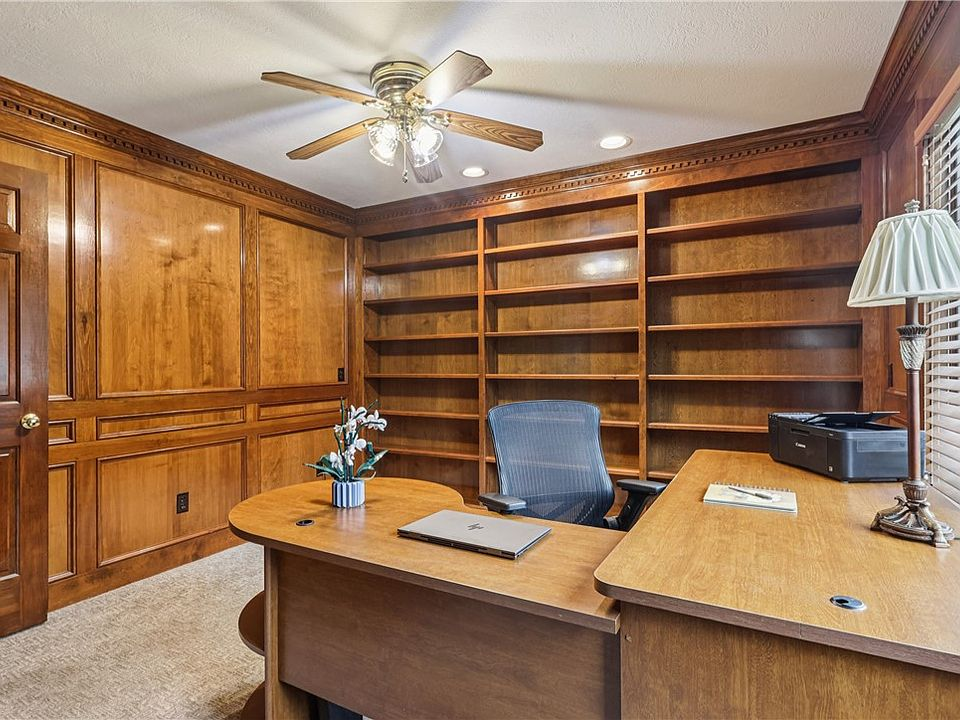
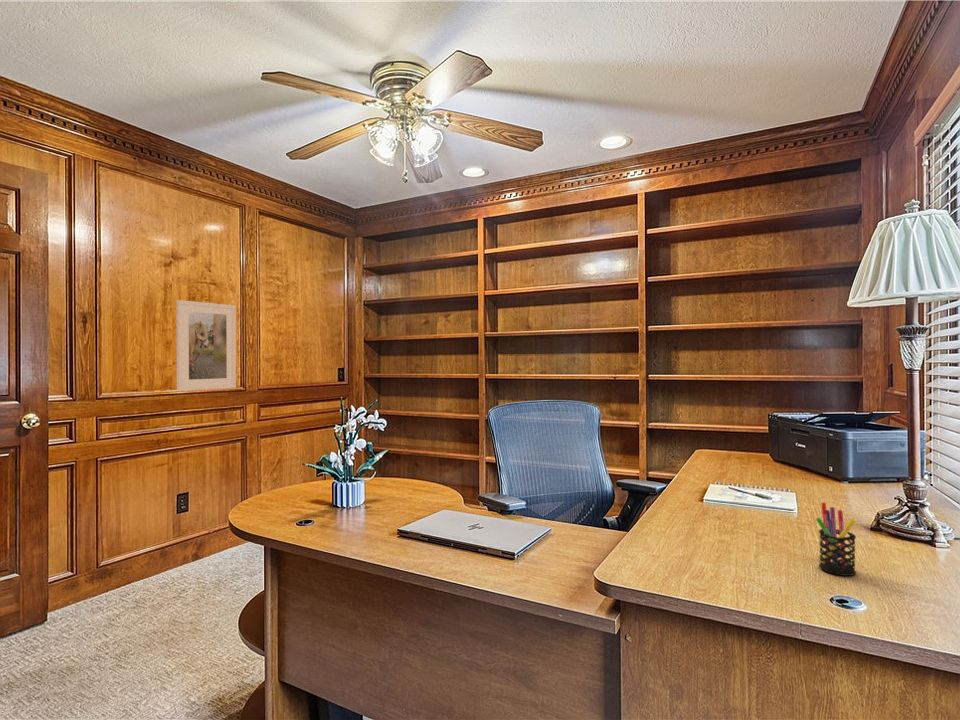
+ pen holder (832, 537)
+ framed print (207, 346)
